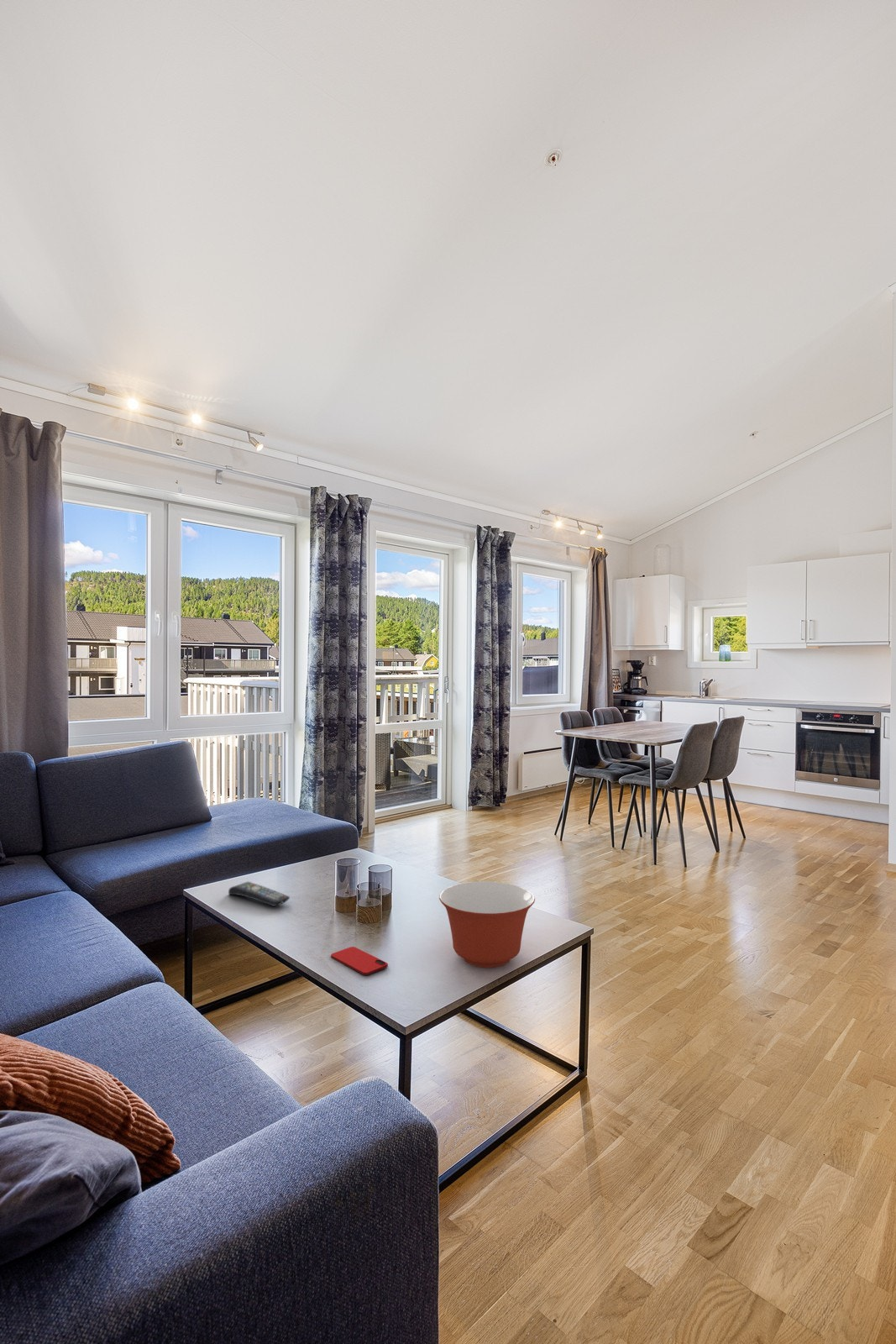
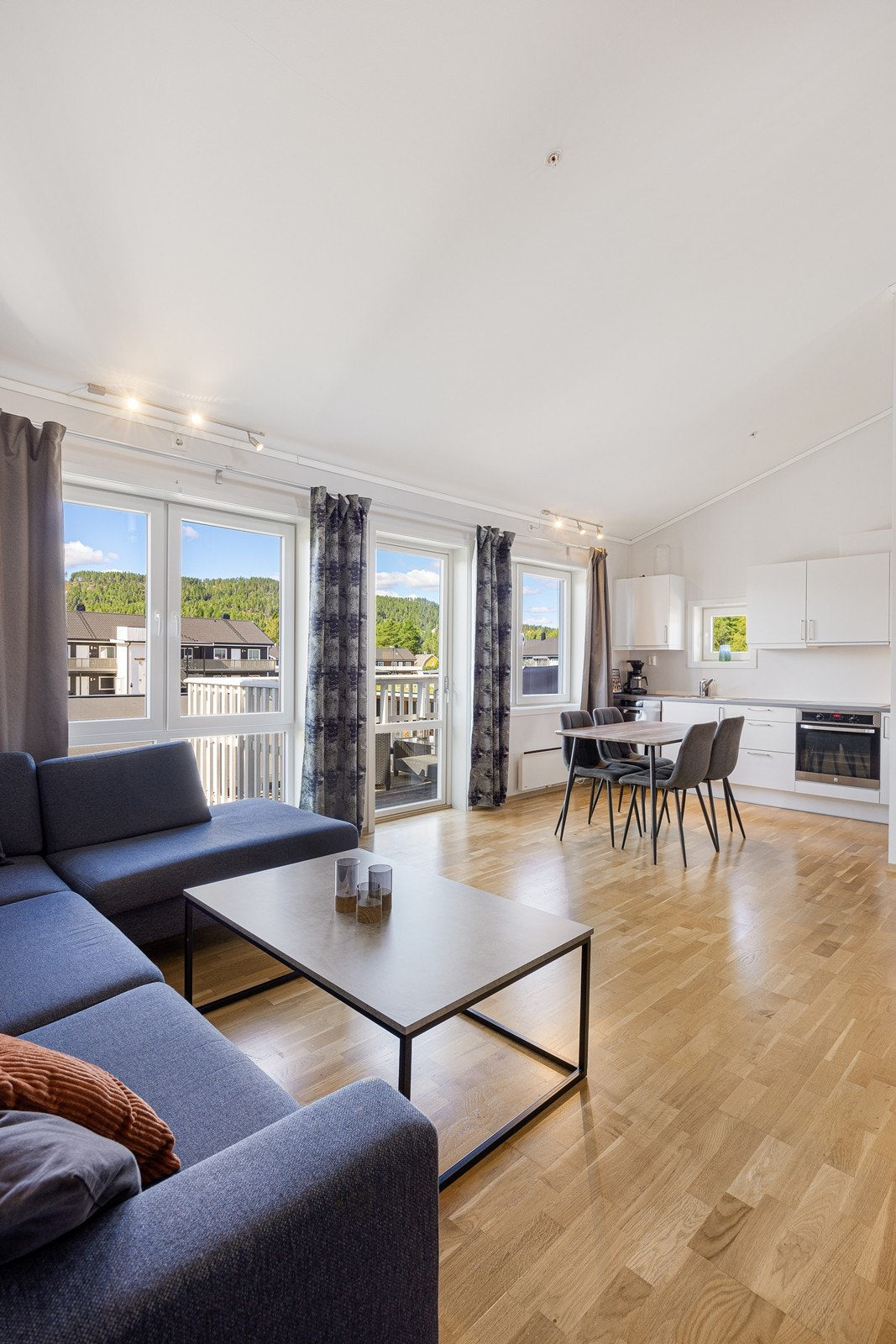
- smartphone (359, 959)
- remote control (258, 893)
- mixing bowl (486, 927)
